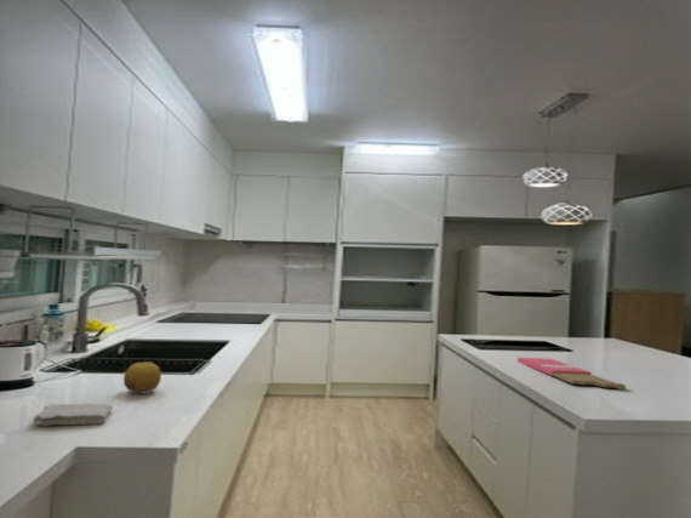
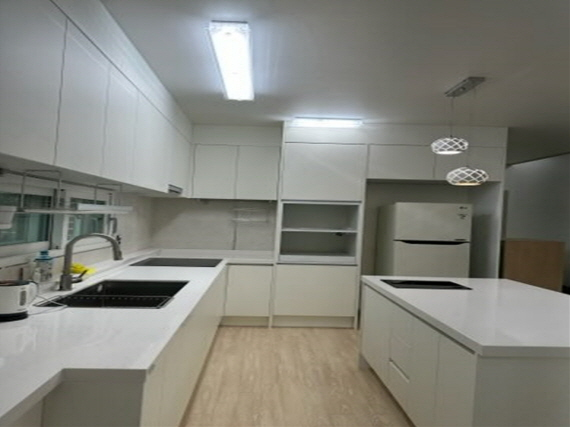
- washcloth (74, 412)
- fruit (142, 377)
- cutting board (566, 370)
